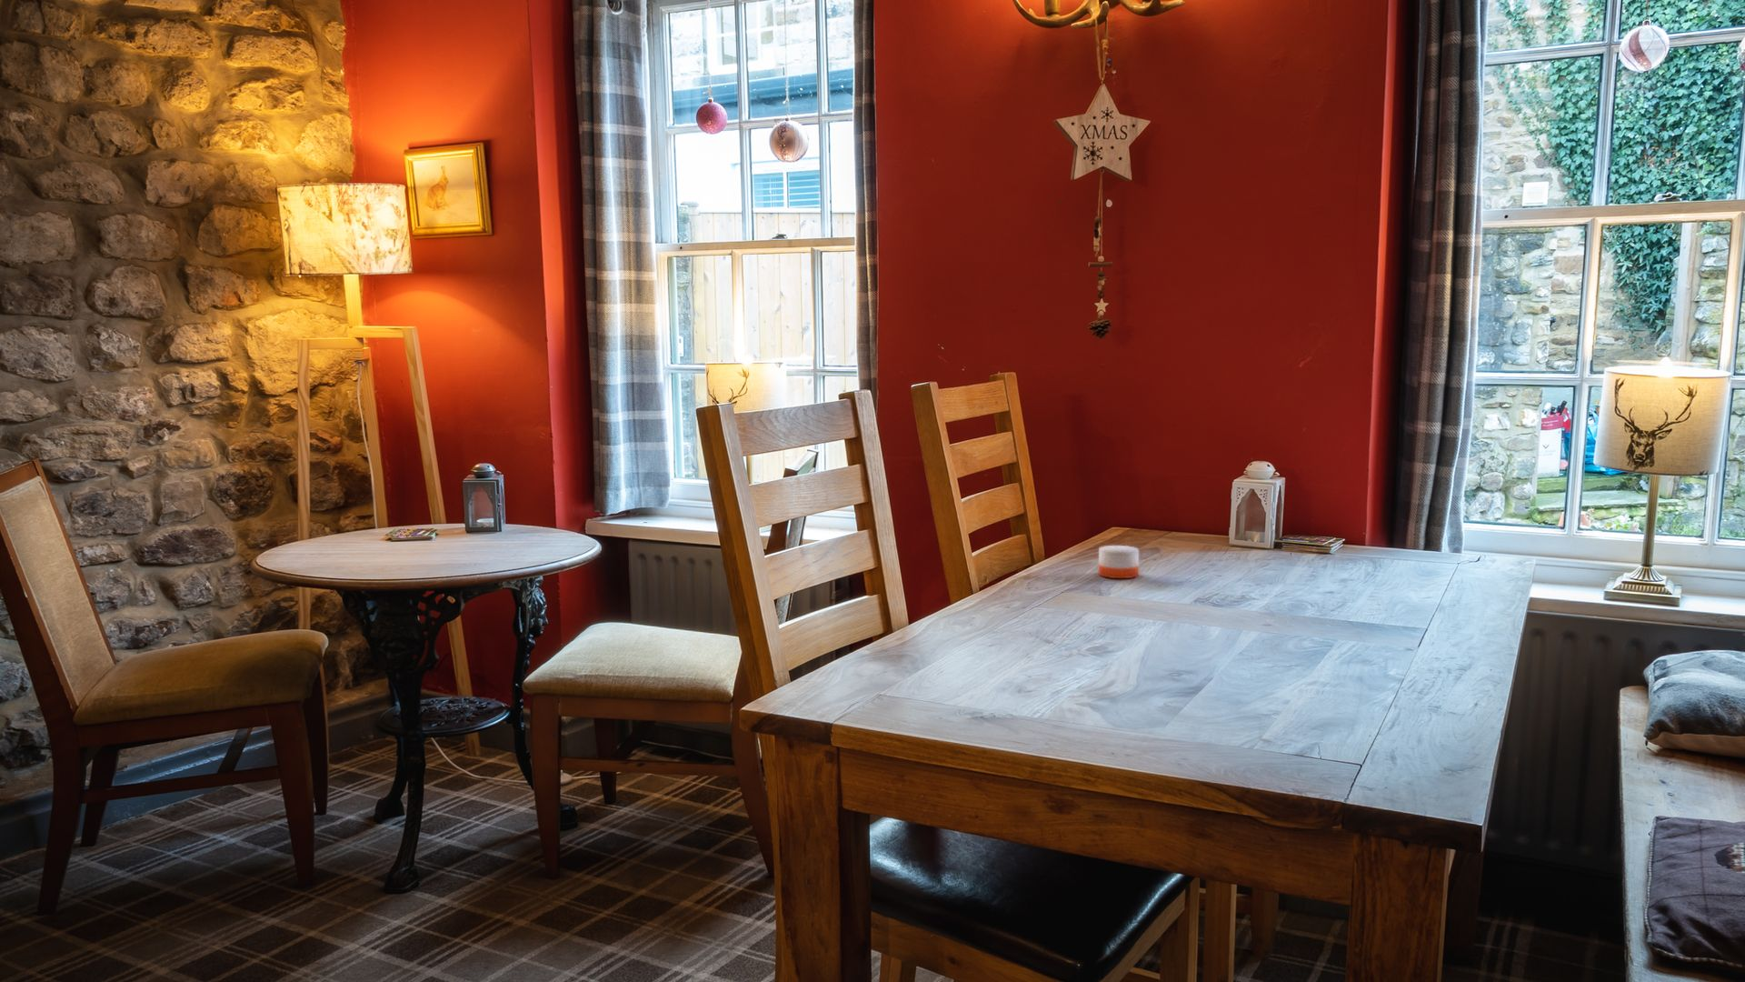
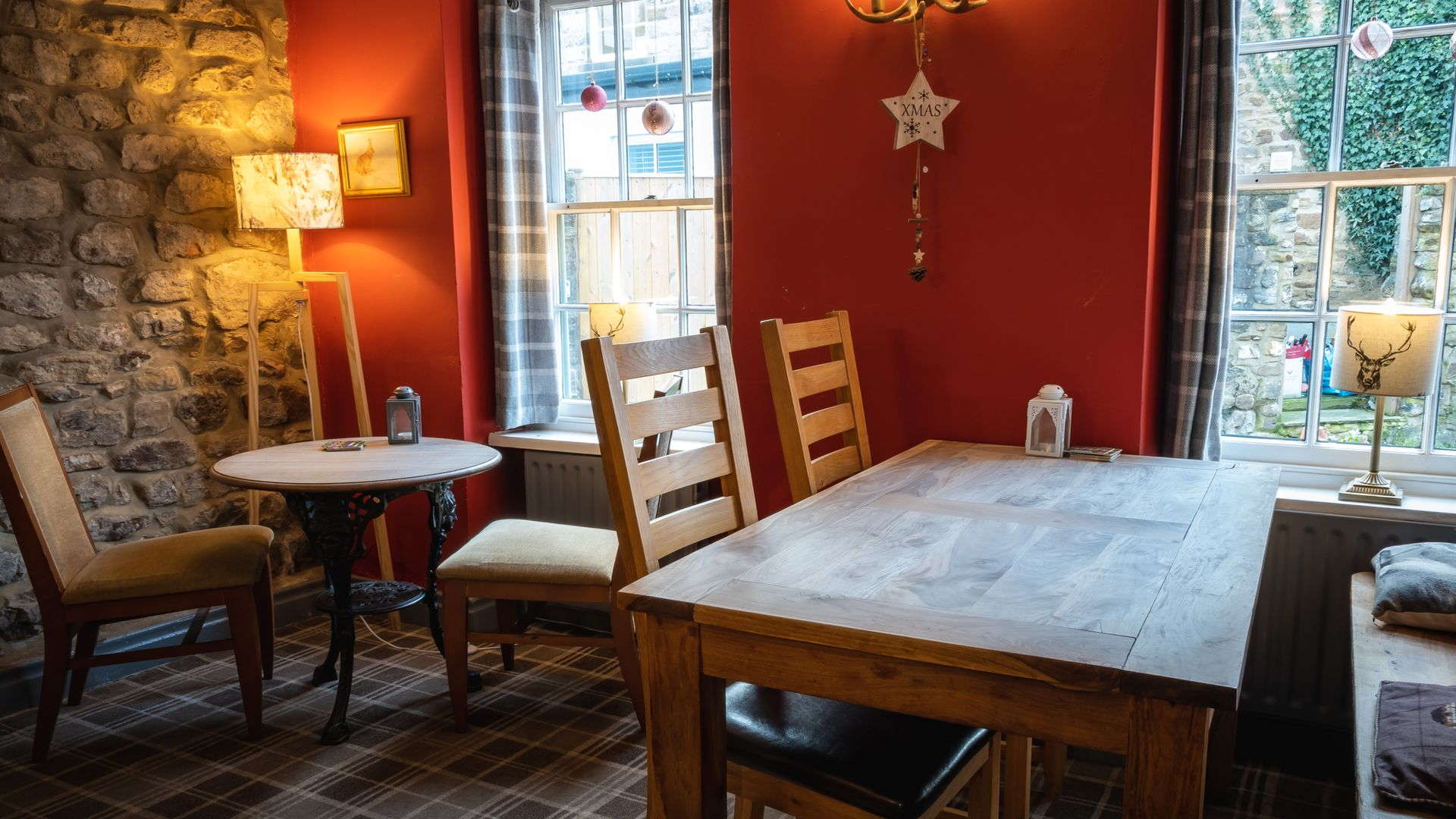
- candle (1119, 548)
